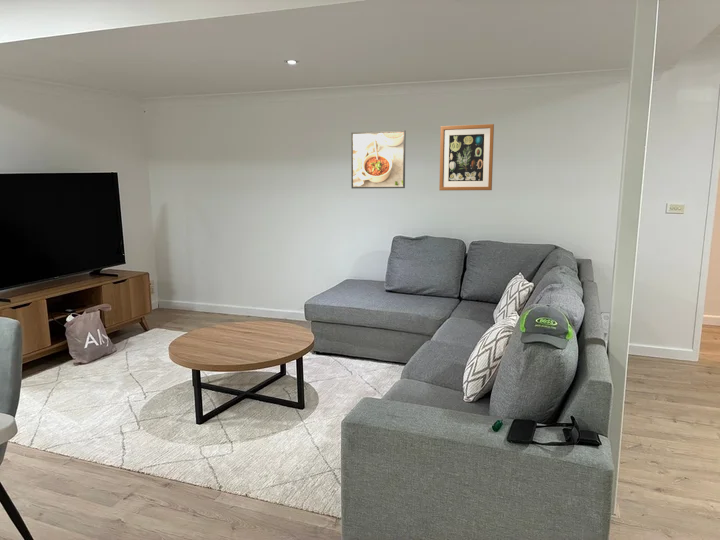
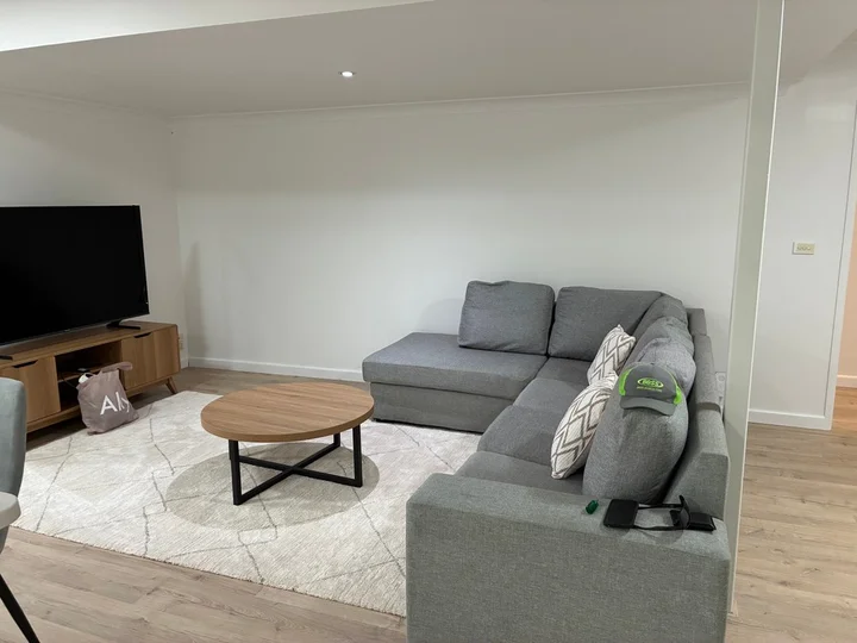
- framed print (377, 160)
- wall art (466, 158)
